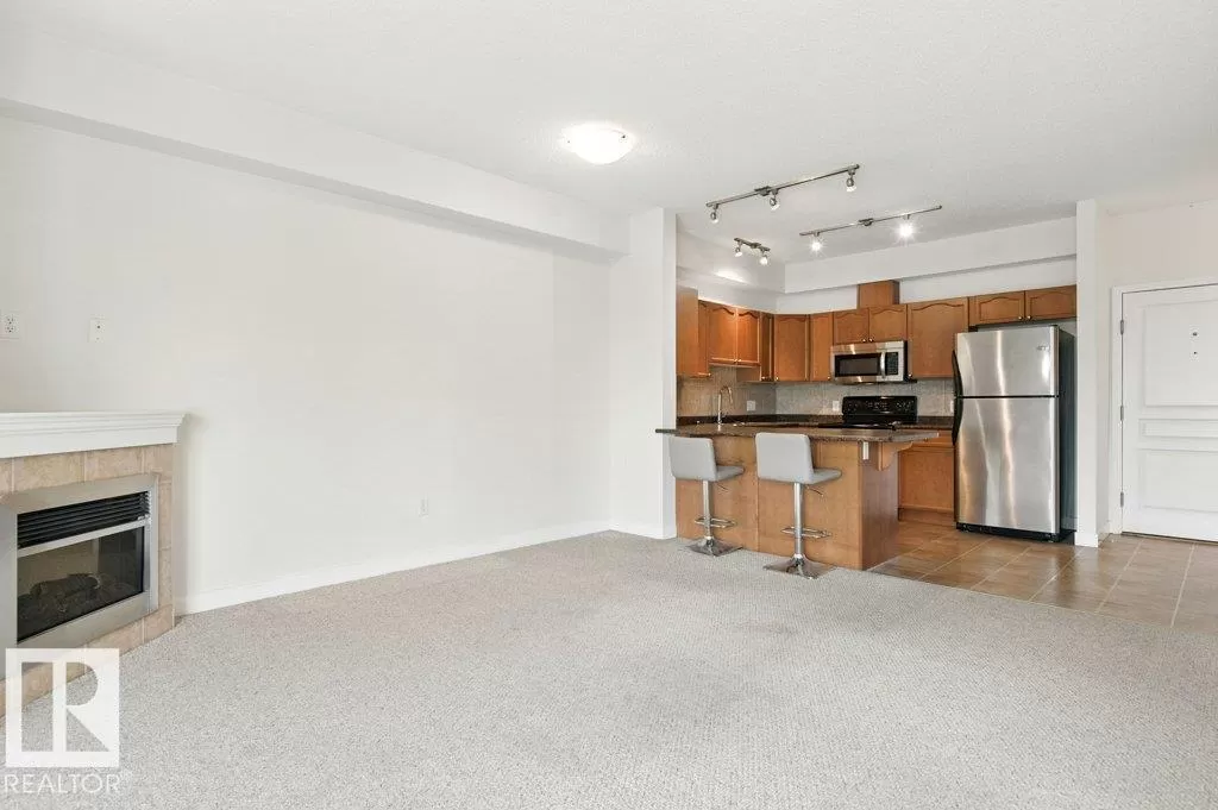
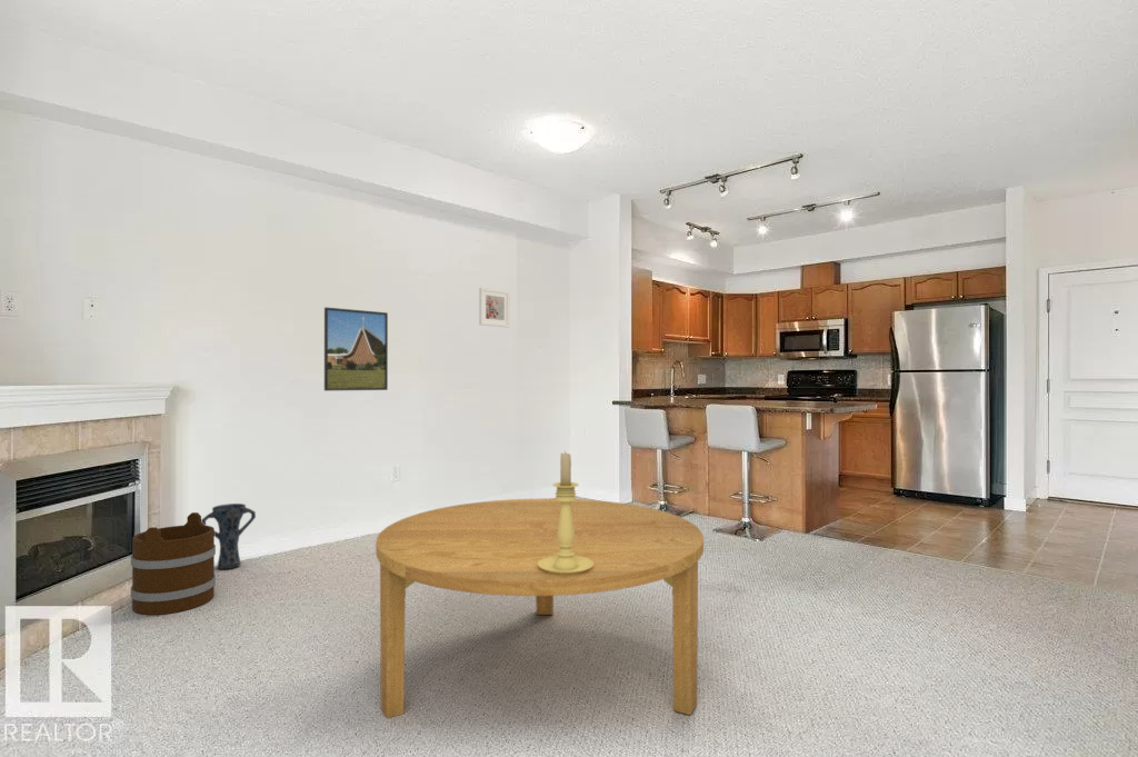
+ vase (229, 536)
+ candle holder (566, 508)
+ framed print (357, 350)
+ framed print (495, 307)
+ dining table (541, 598)
+ bucket (174, 560)
